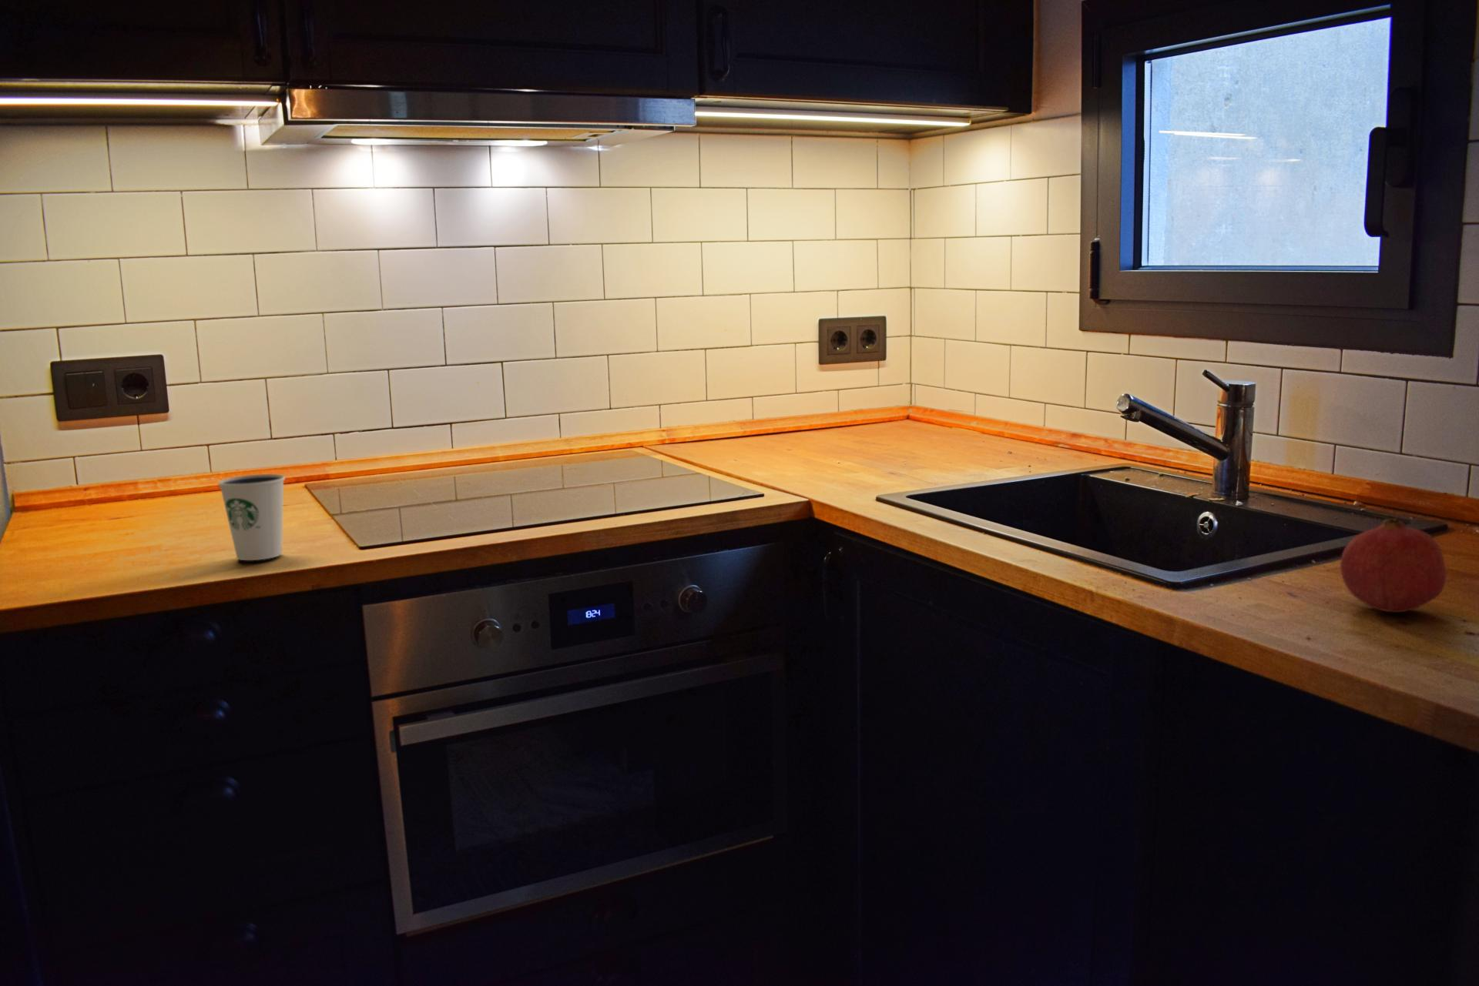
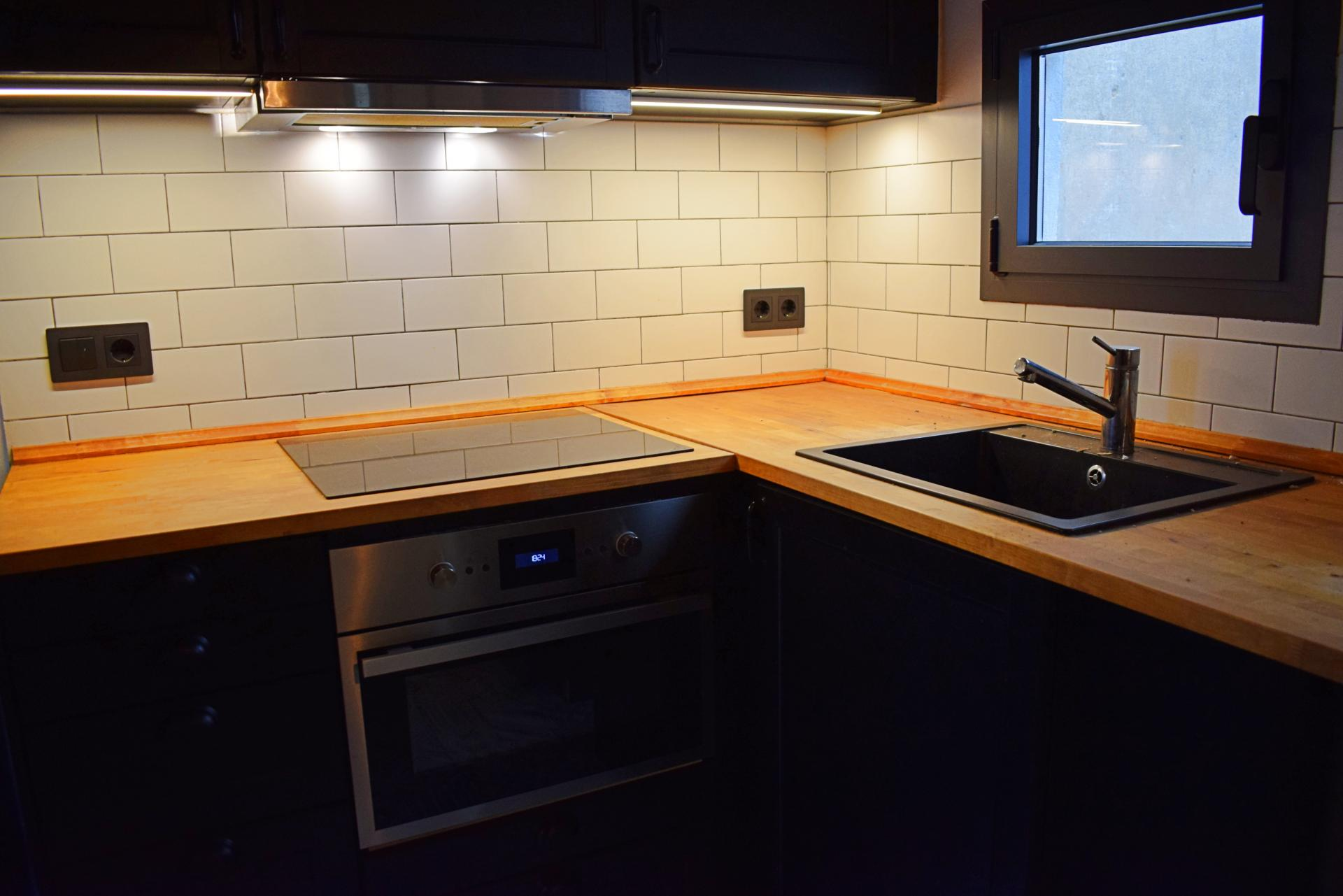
- fruit (1393, 565)
- dixie cup (255, 518)
